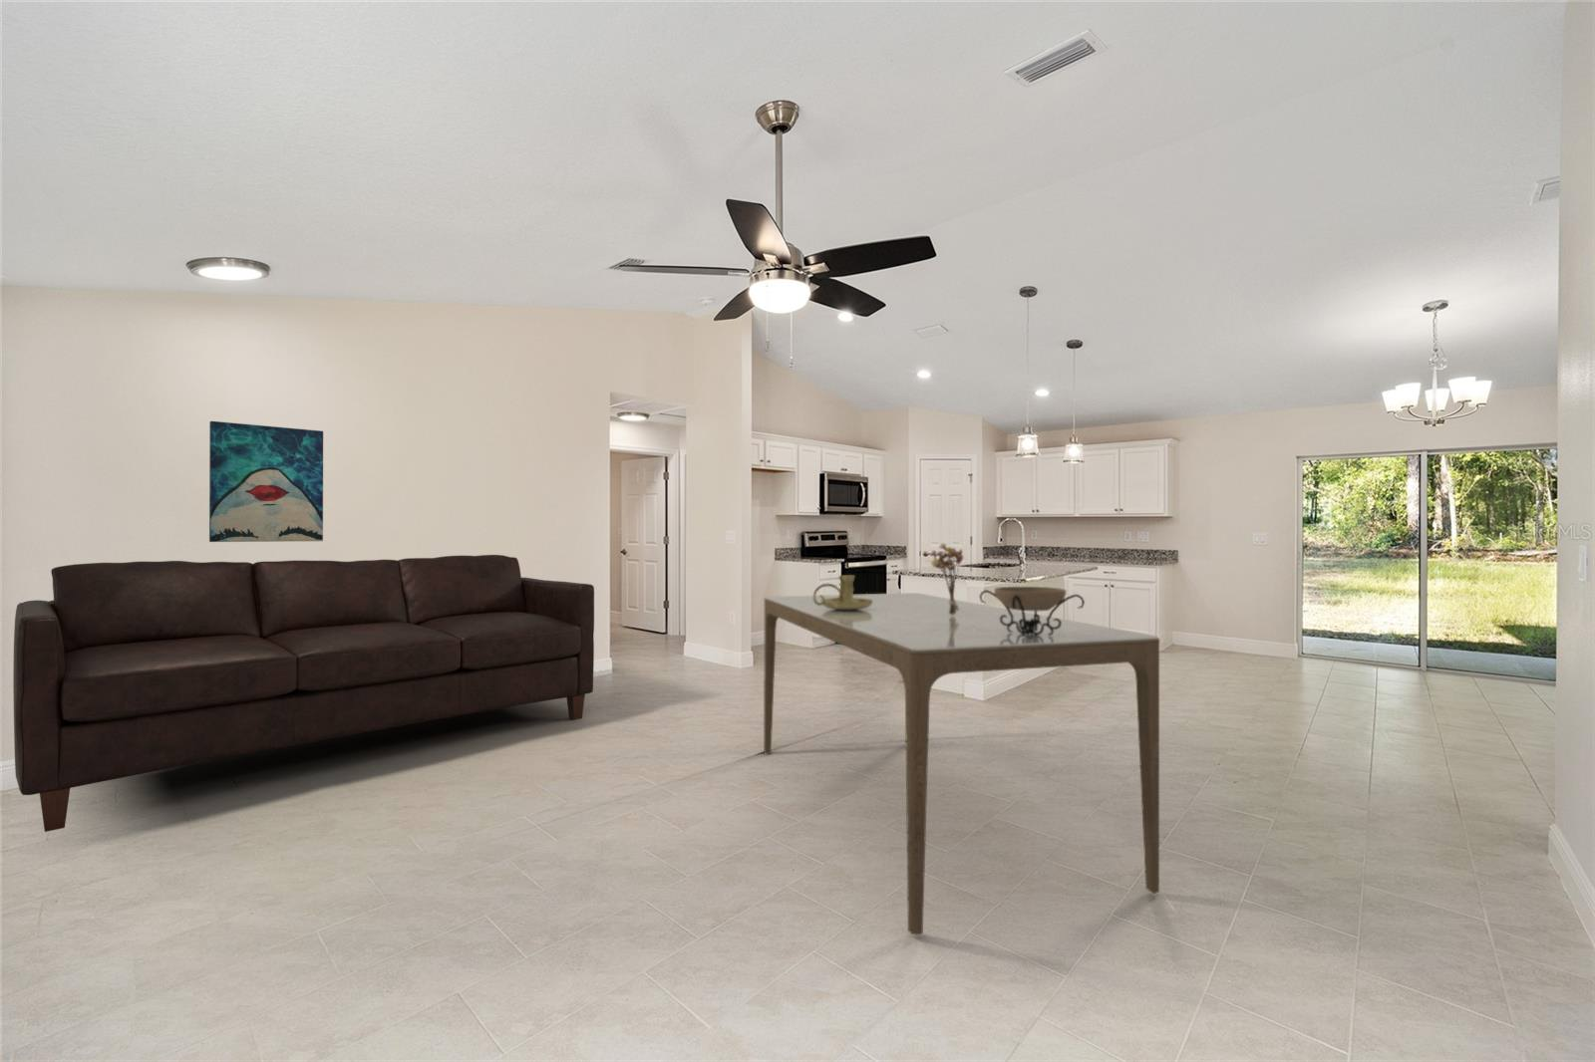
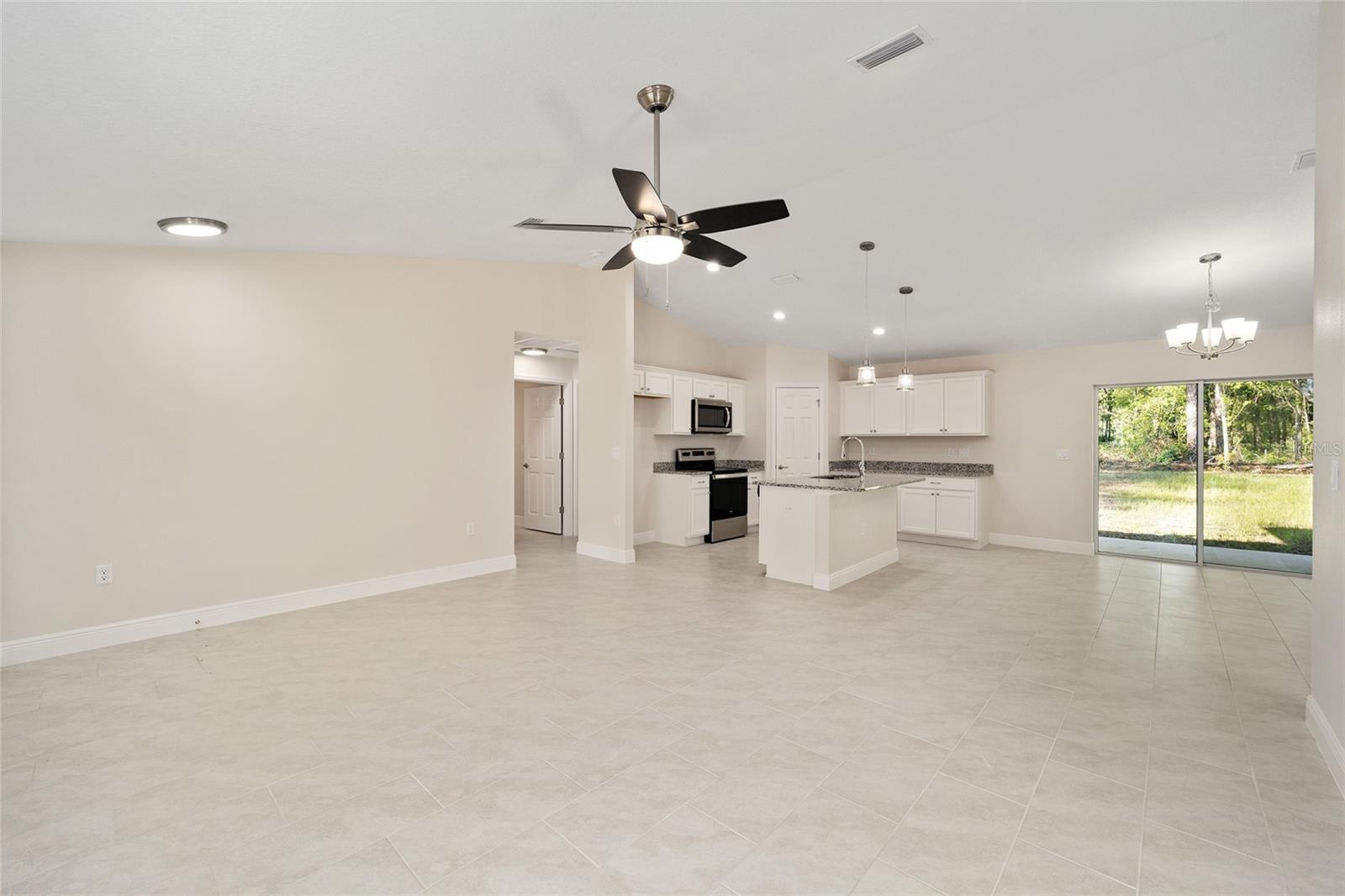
- candle holder (841, 591)
- wall art (268, 484)
- dining table (915, 709)
- bouquet (948, 578)
- sofa (350, 652)
- decorative bowl (1029, 609)
